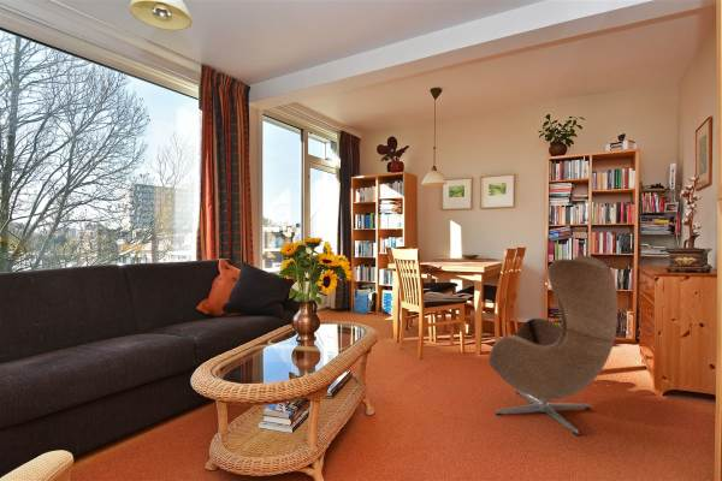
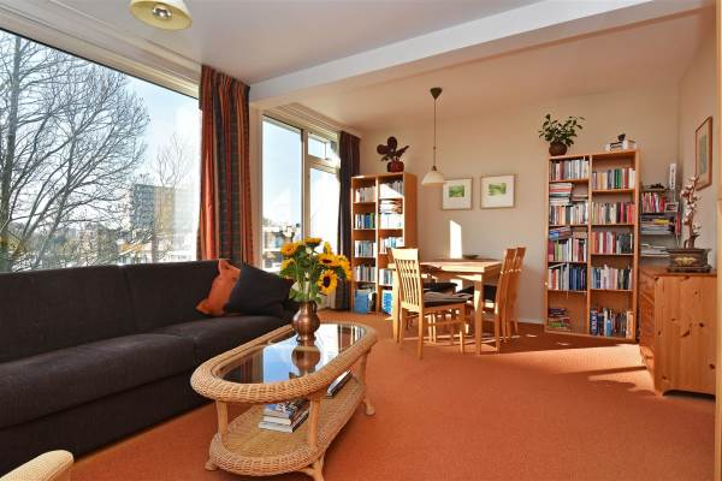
- armchair (551, 334)
